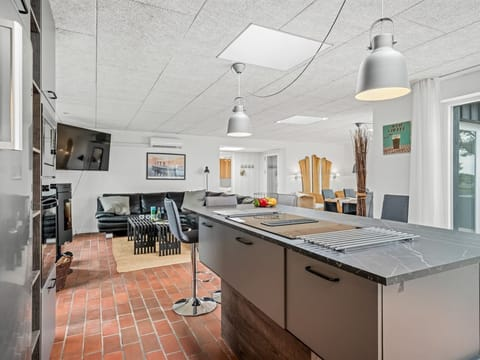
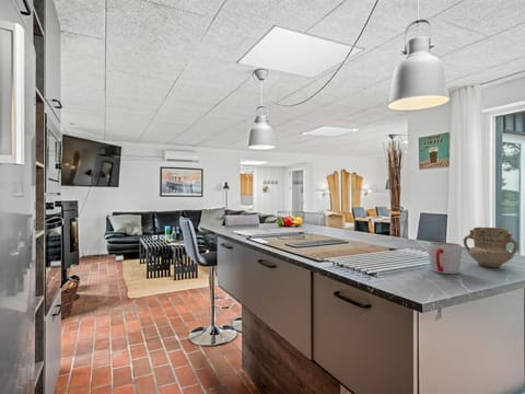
+ mug (489, 246)
+ mug (443, 258)
